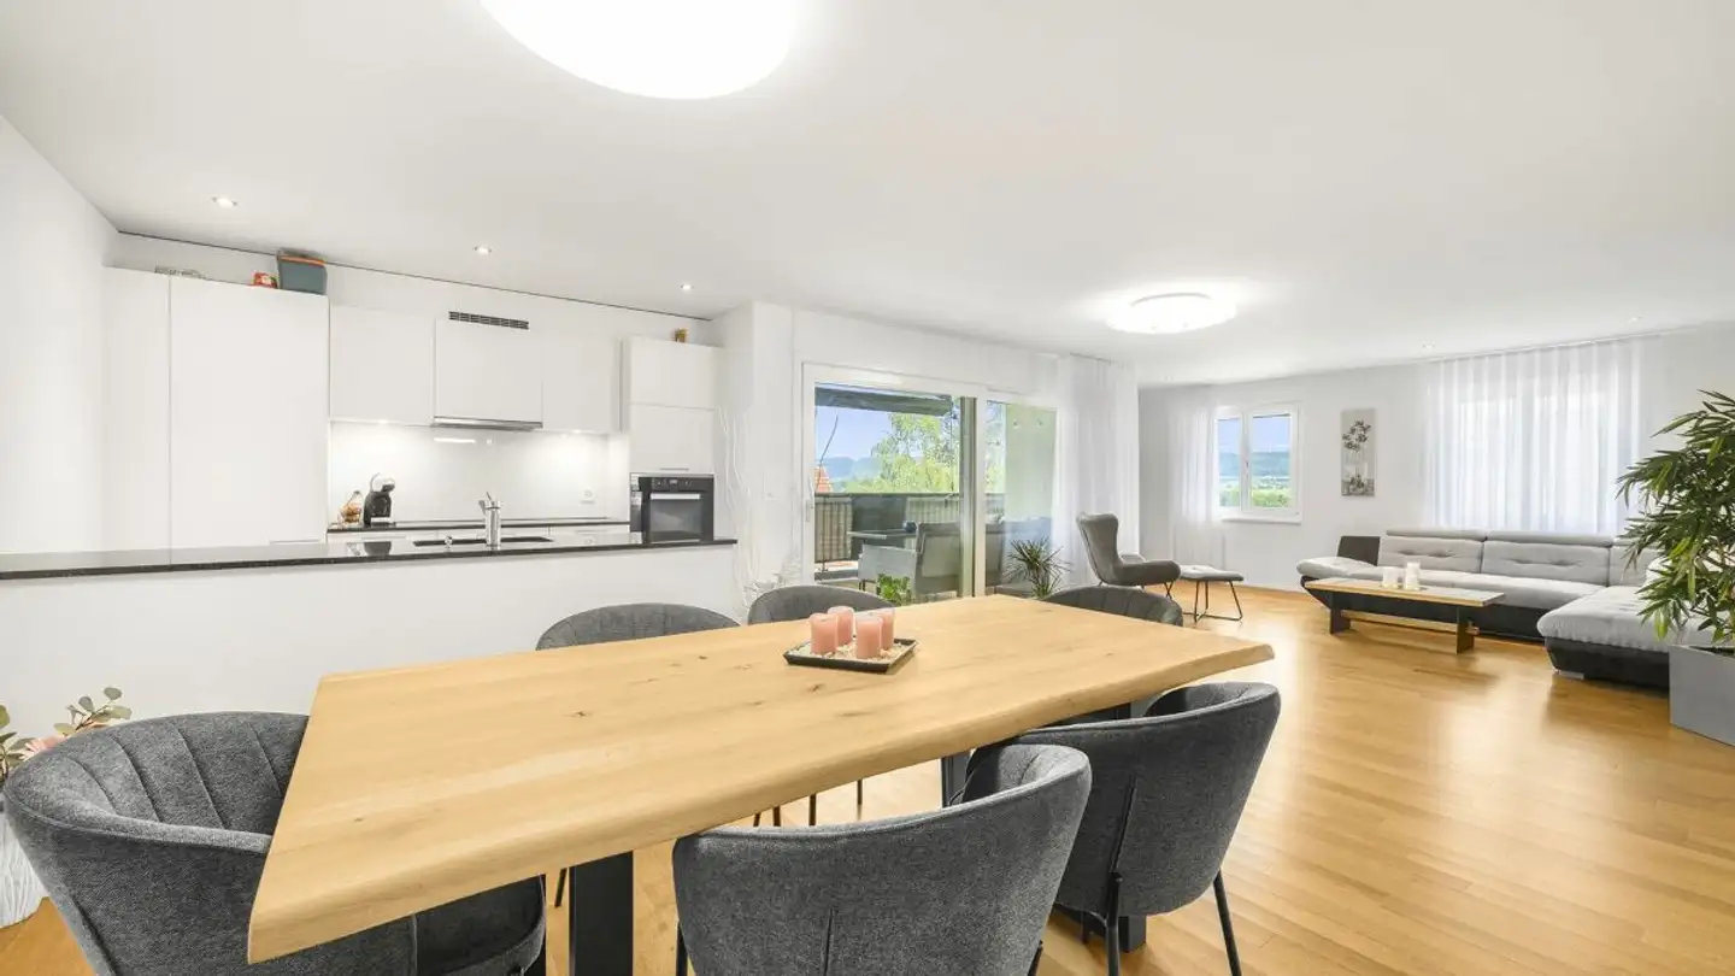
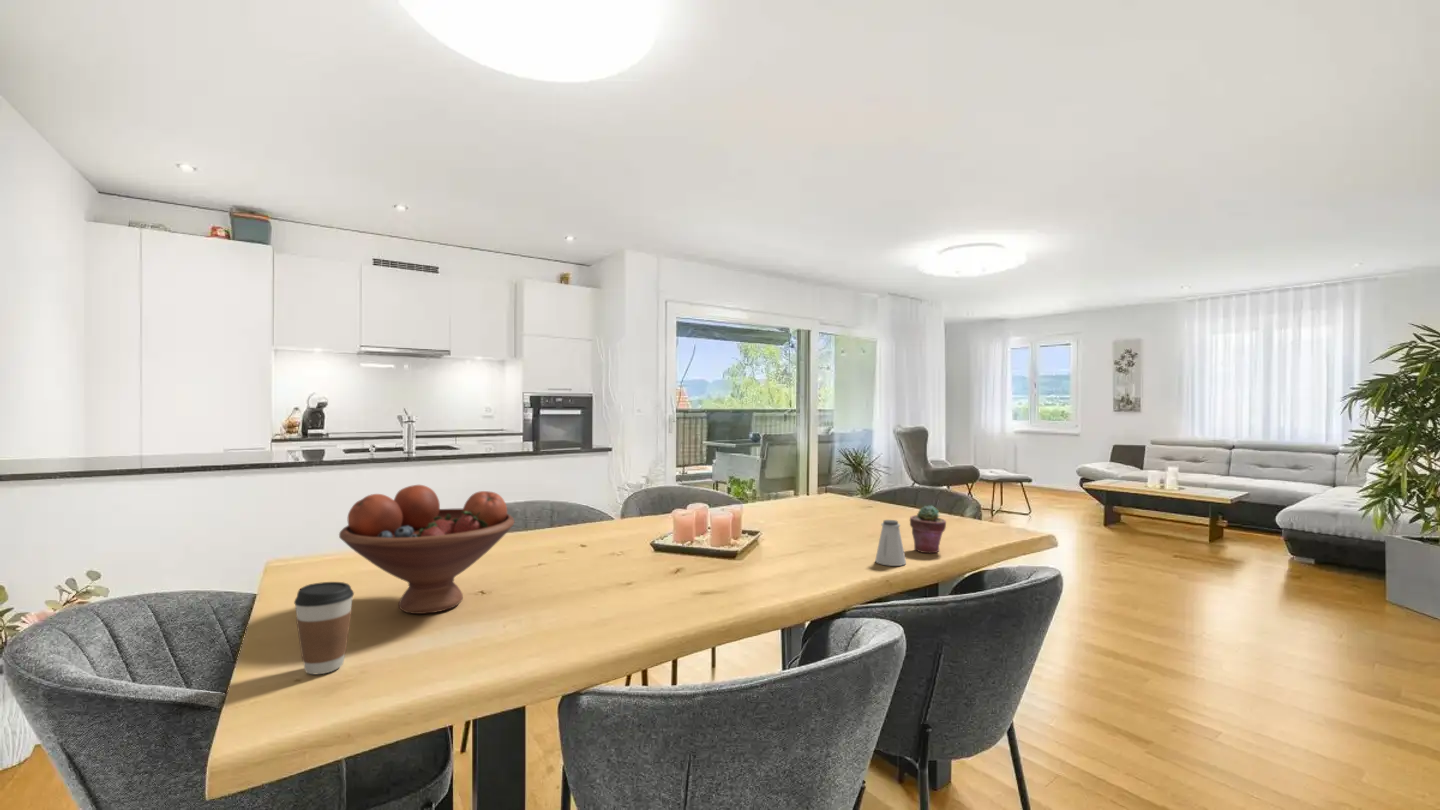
+ saltshaker (890, 541)
+ coffee cup (324, 627)
+ fruit bowl (431, 547)
+ potted succulent (927, 527)
